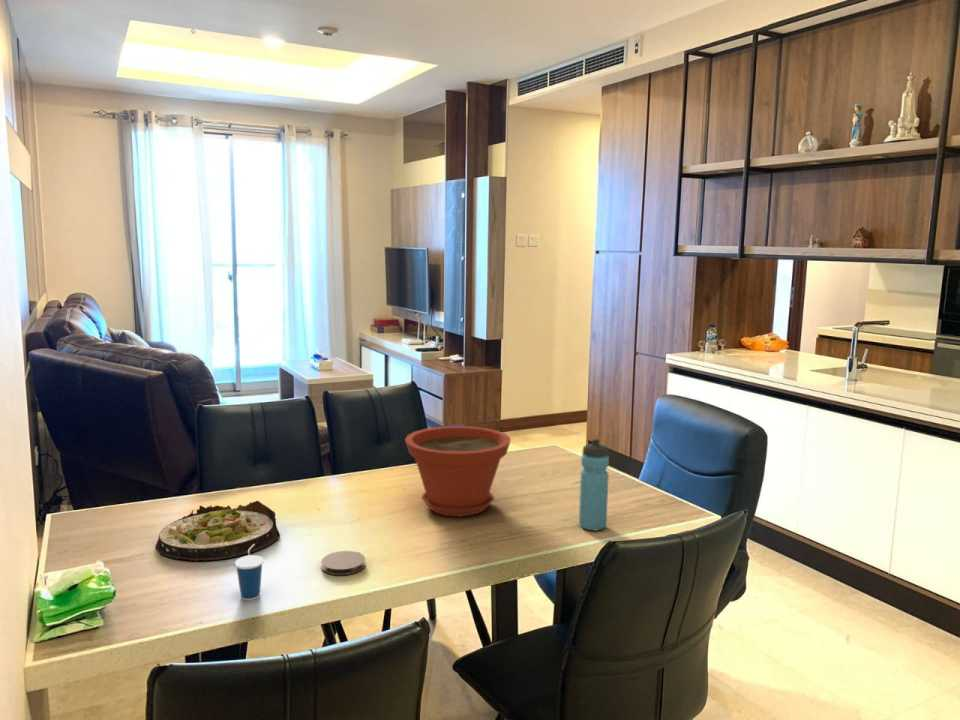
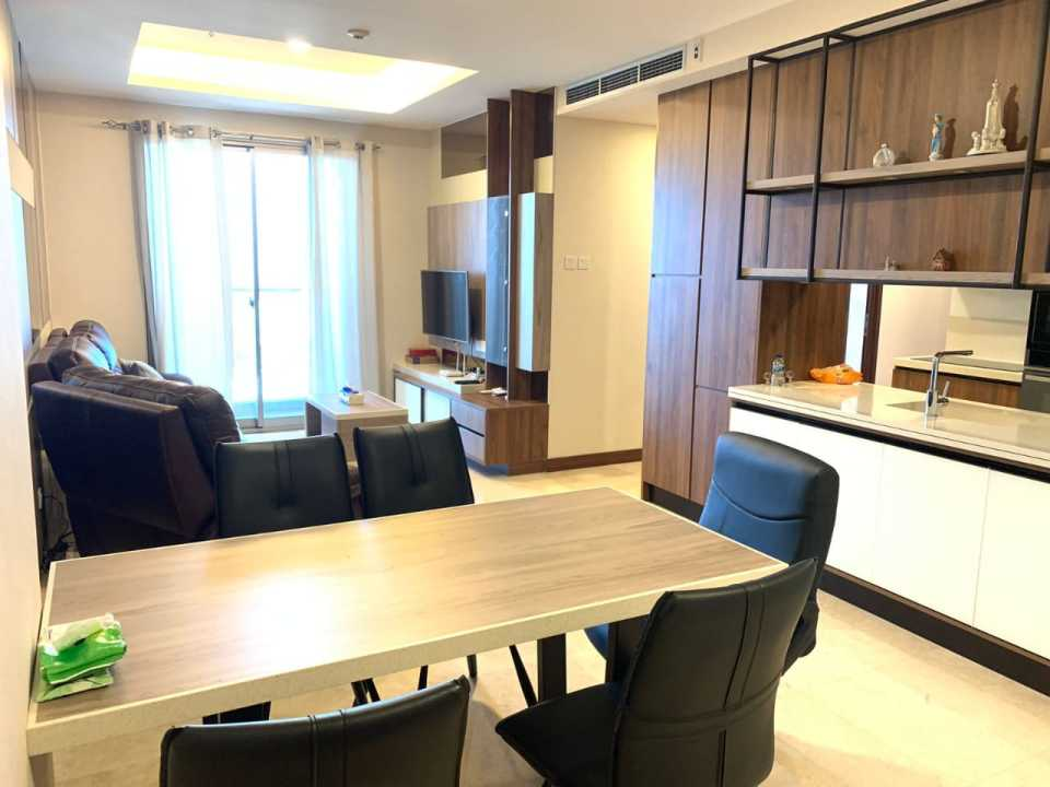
- plant pot (457, 472)
- coaster (343, 562)
- salad plate (215, 527)
- cup (249, 568)
- water bottle (594, 483)
